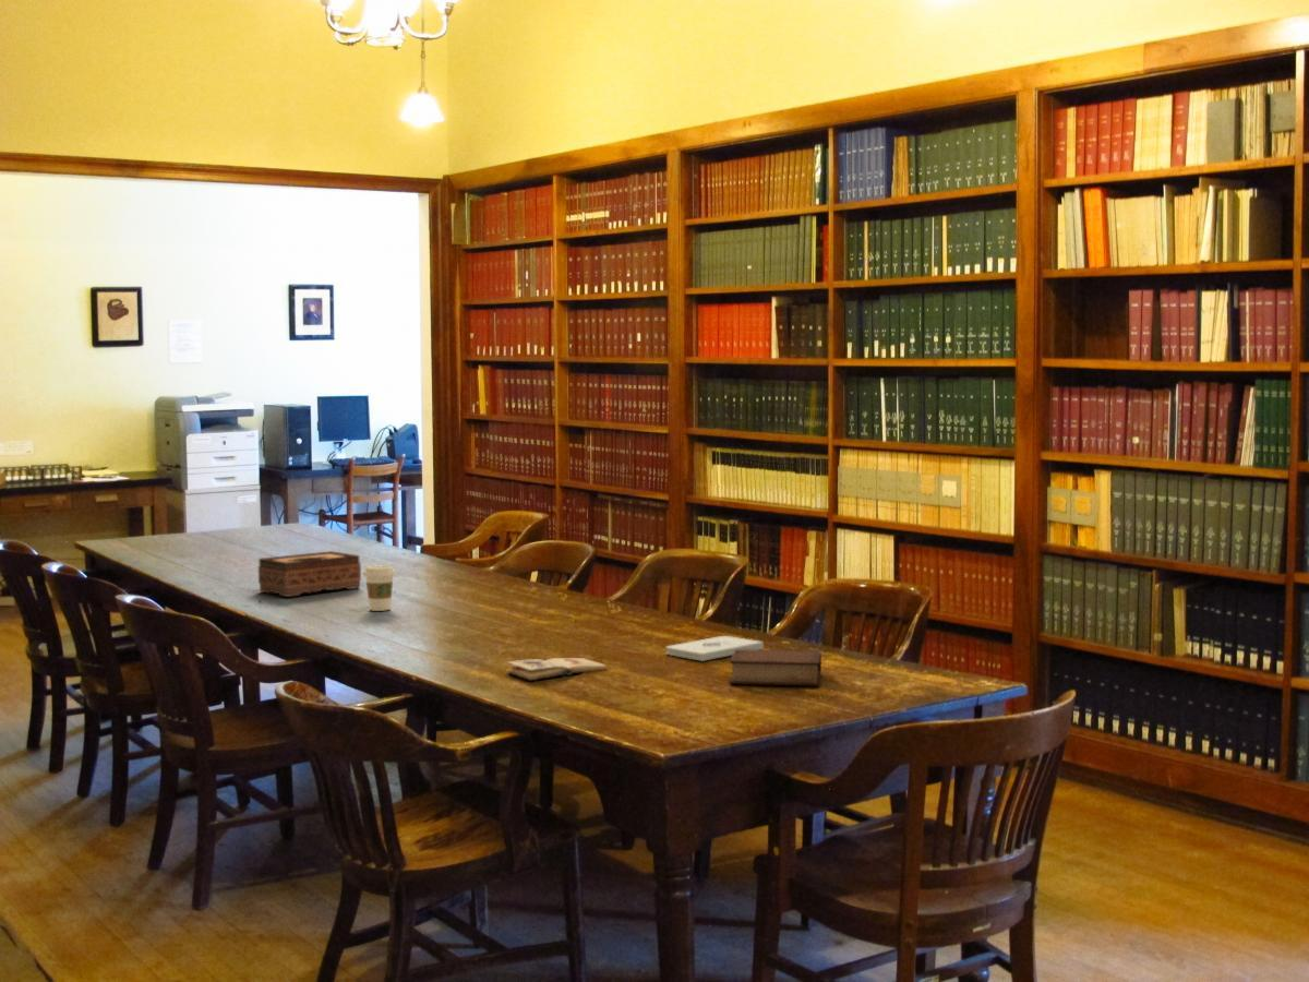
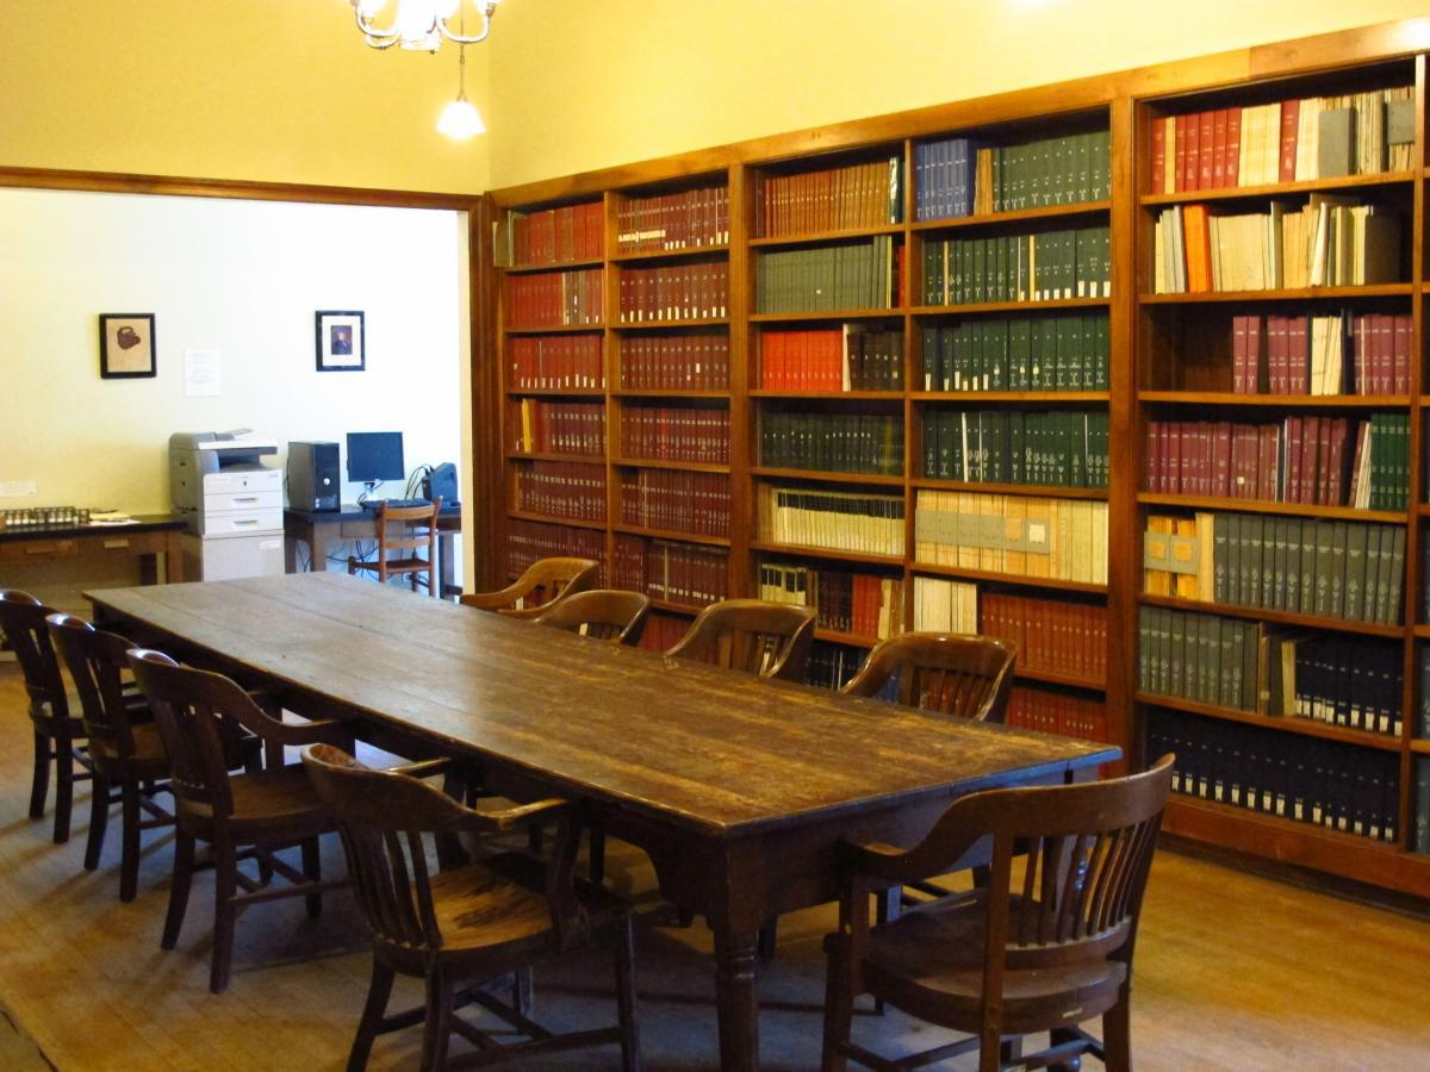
- paperback book (552, 667)
- notepad (713, 647)
- book (776, 667)
- coffee cup (380, 587)
- tissue box (310, 573)
